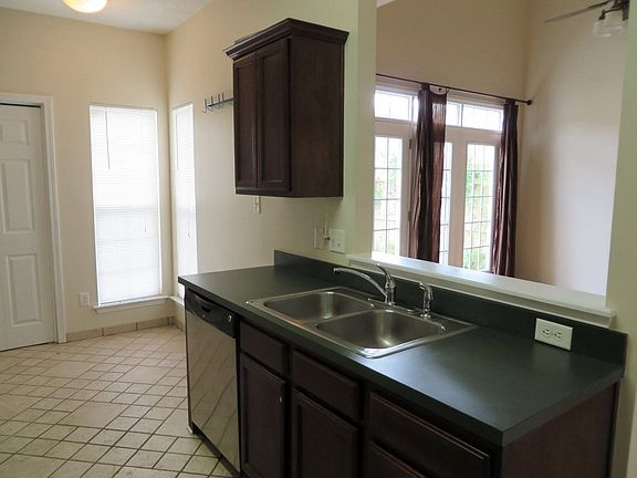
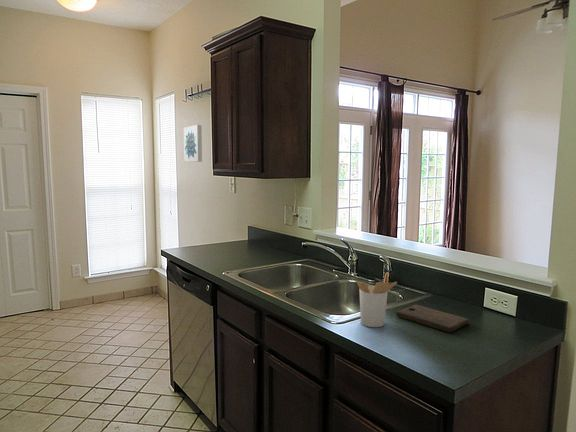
+ utensil holder (377, 300)
+ wall art (192, 144)
+ cutting board (431, 317)
